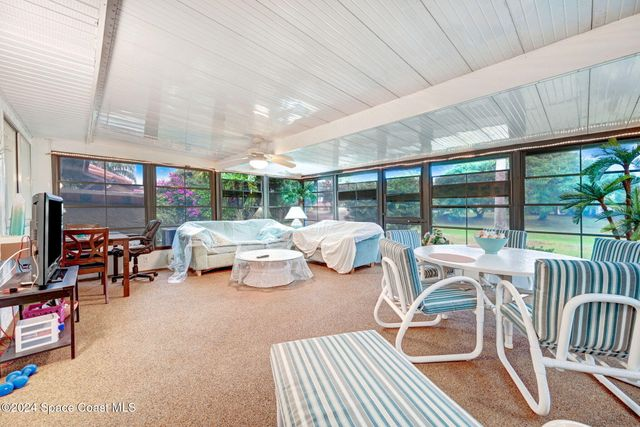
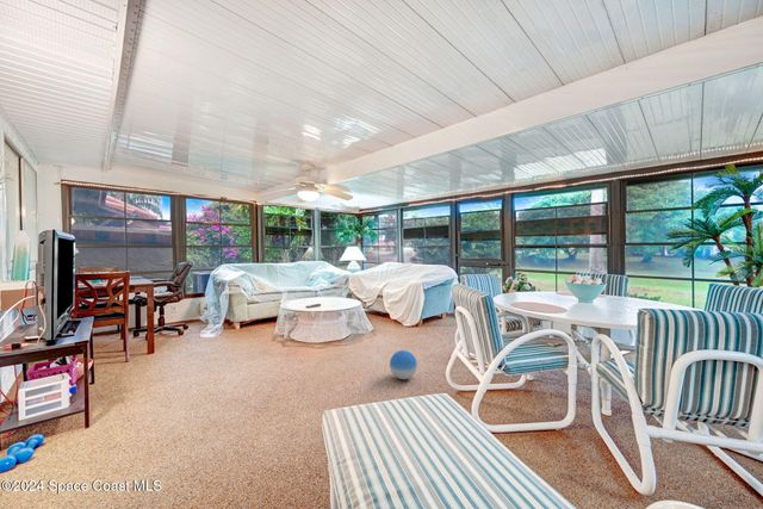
+ ball (403, 364)
